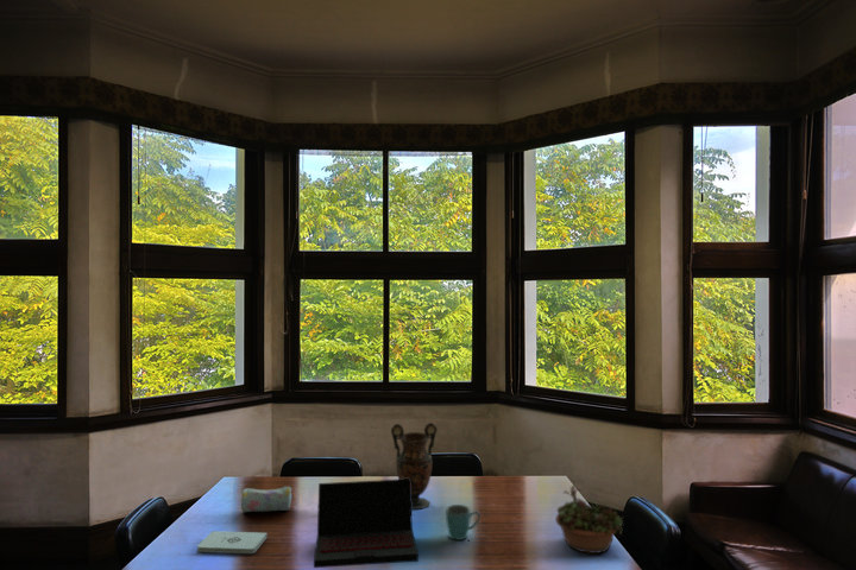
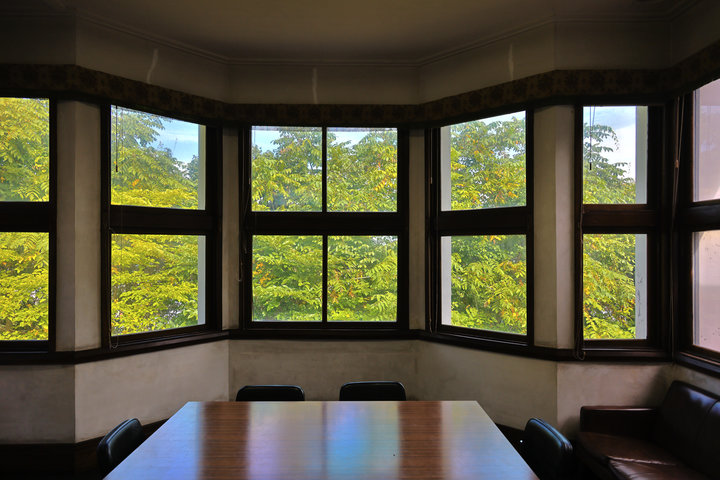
- succulent planter (588, 518)
- mug (462, 521)
- vase (414, 463)
- notepad (232, 542)
- laptop (365, 519)
- pencil case (266, 499)
